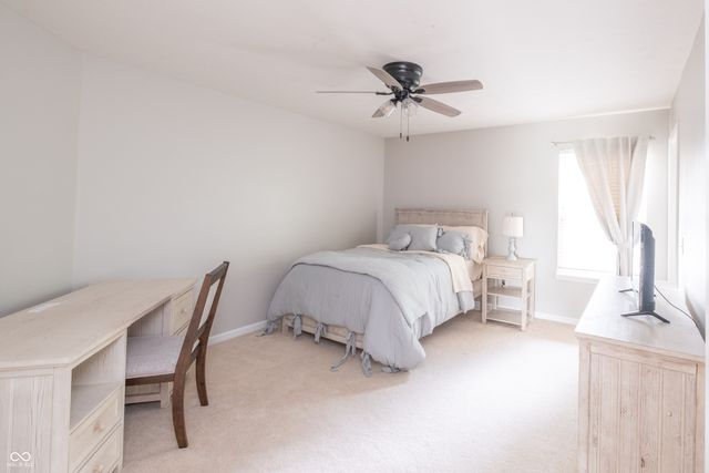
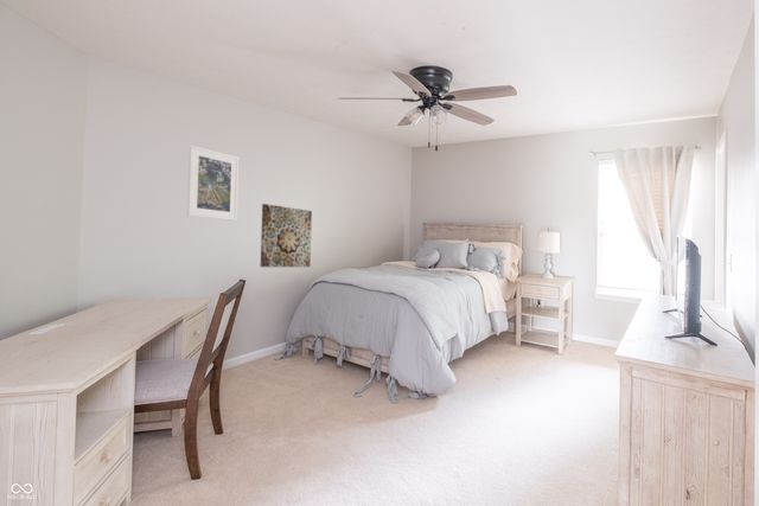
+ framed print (213, 185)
+ wall art (287, 237)
